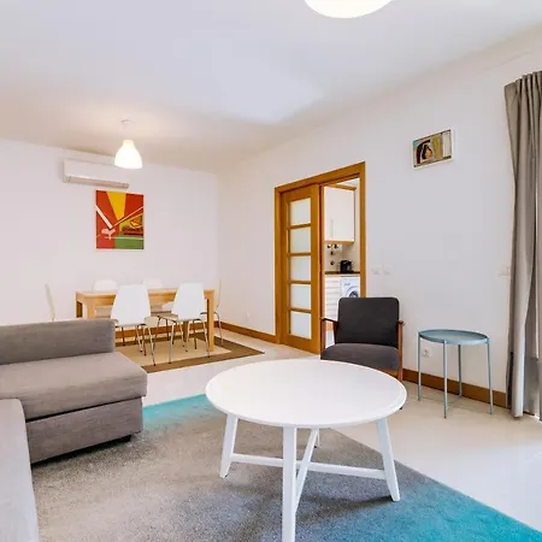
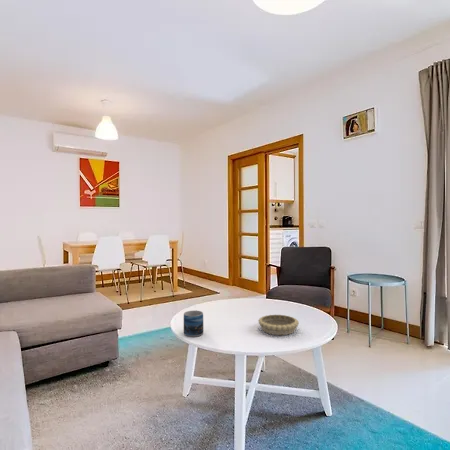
+ mug (194, 321)
+ decorative bowl (278, 324)
